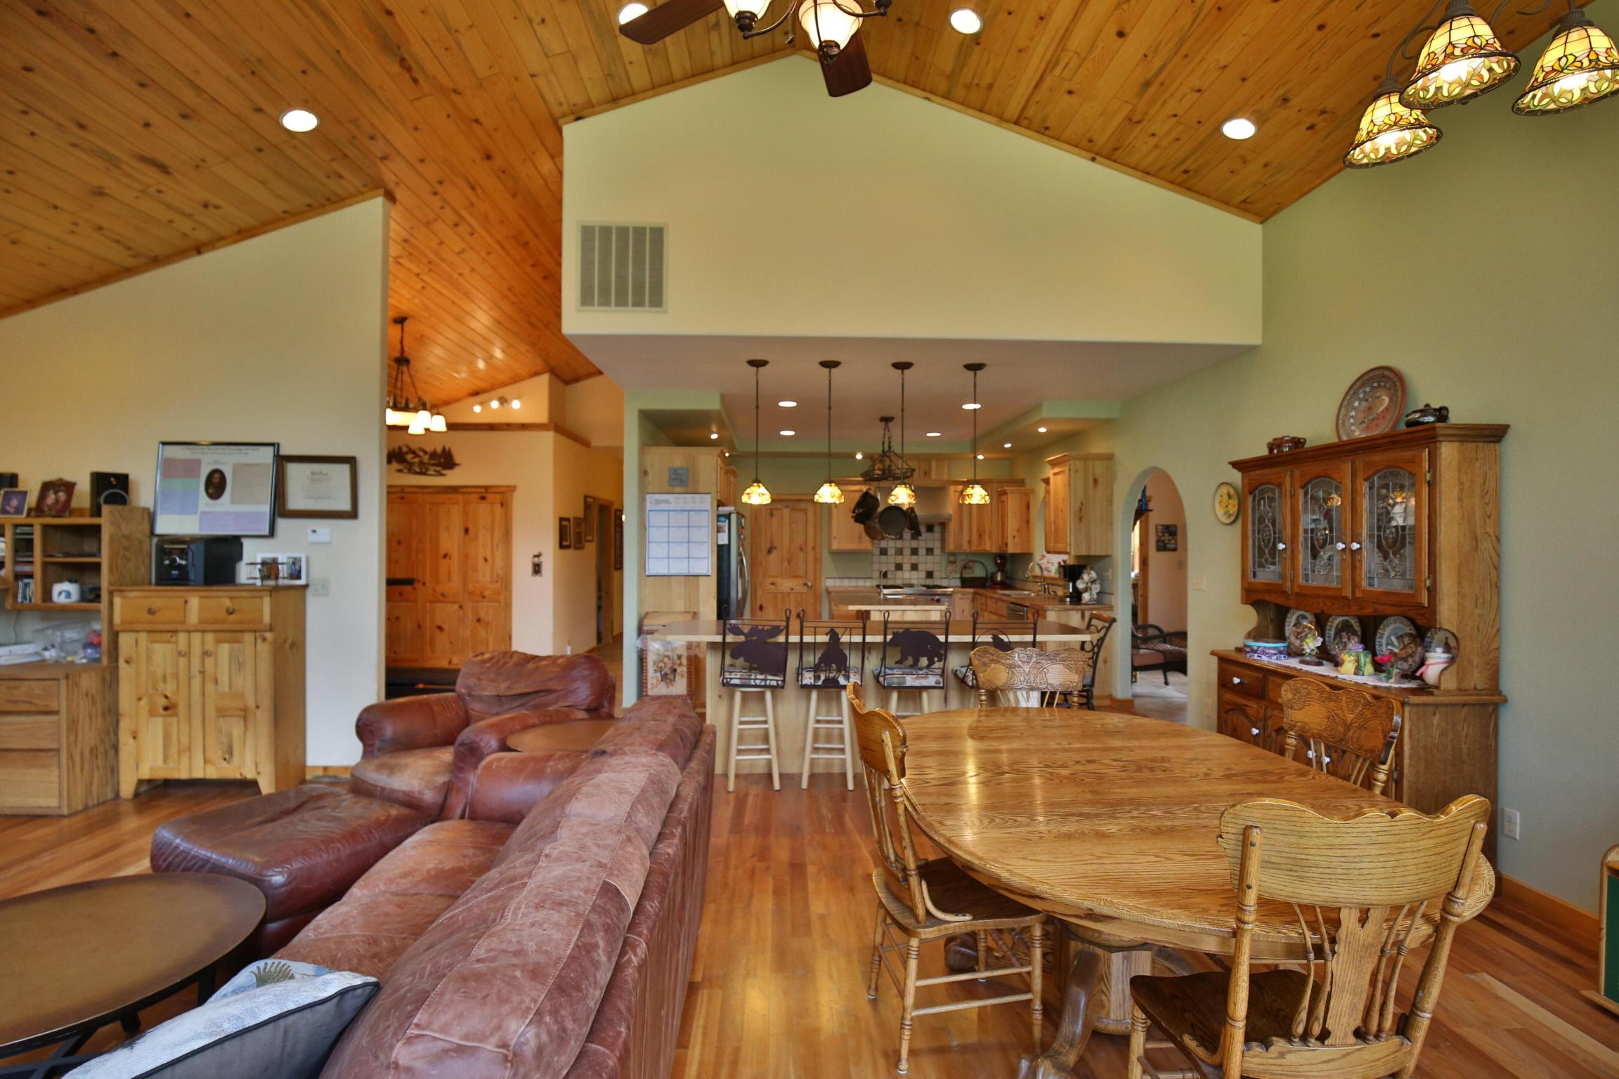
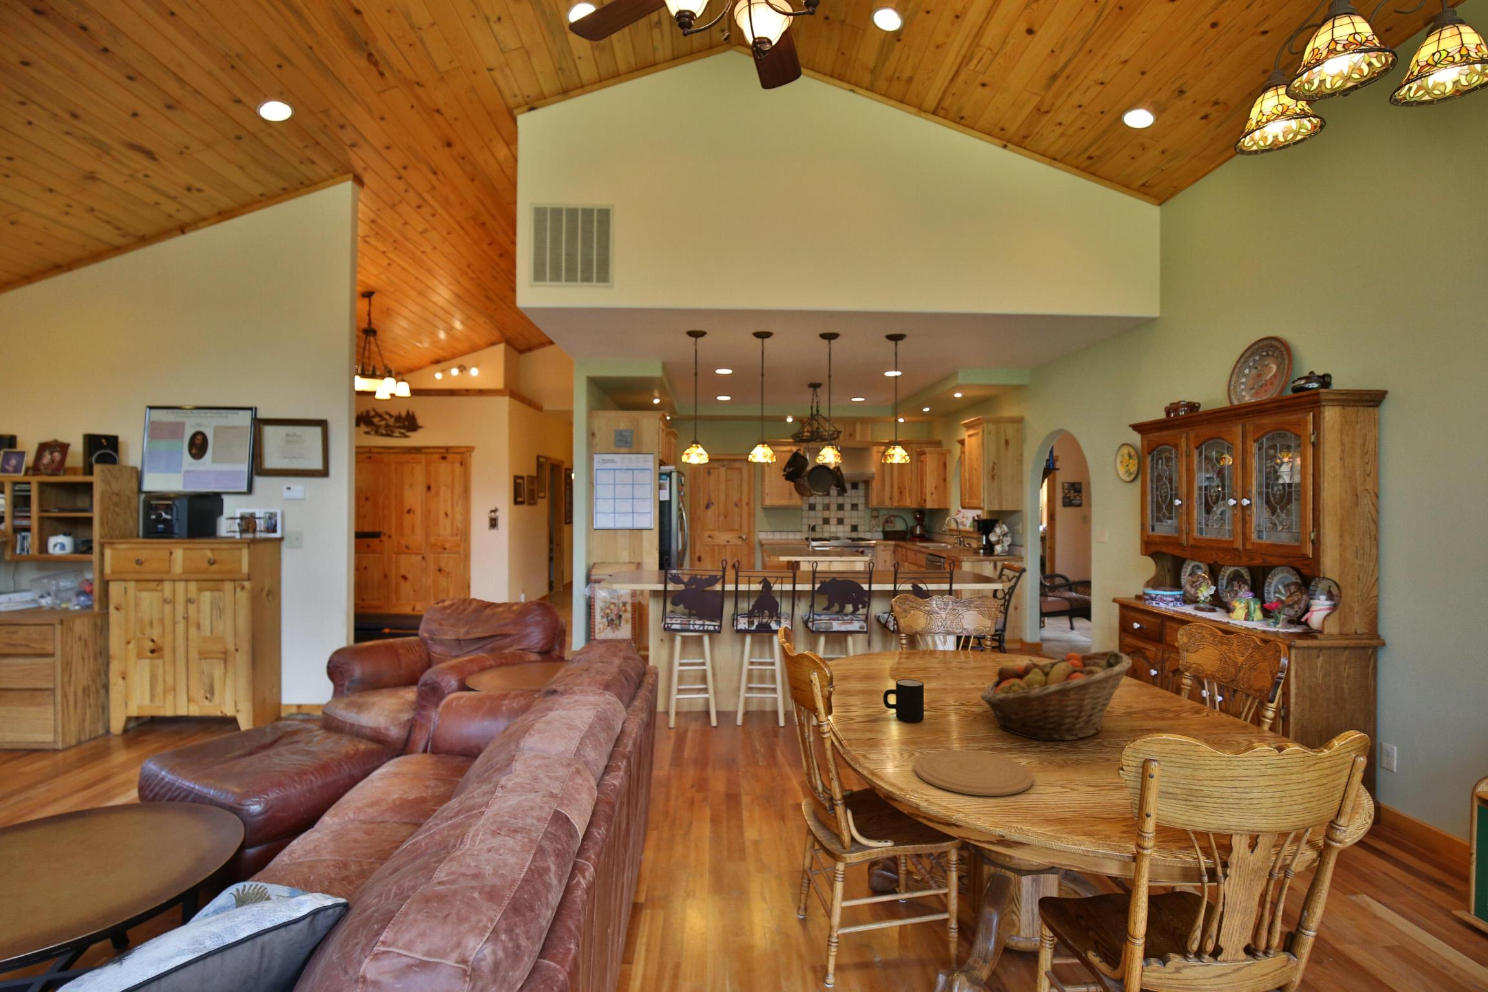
+ fruit basket (1055, 689)
+ plate (972, 769)
+ mug (903, 700)
